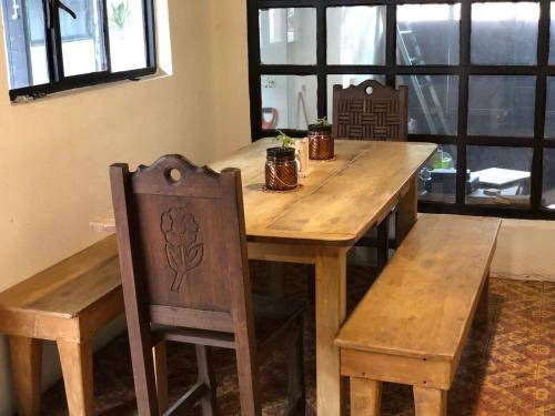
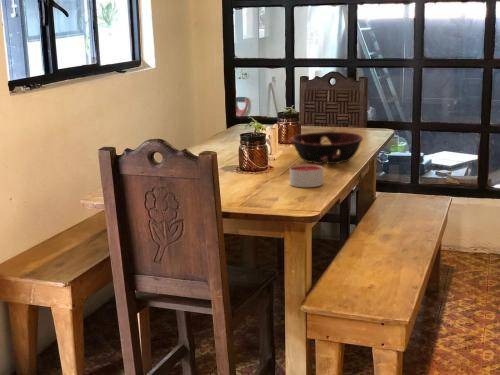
+ candle (306, 175)
+ decorative bowl (326, 148)
